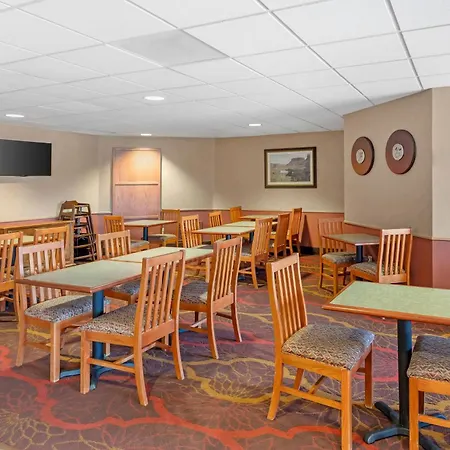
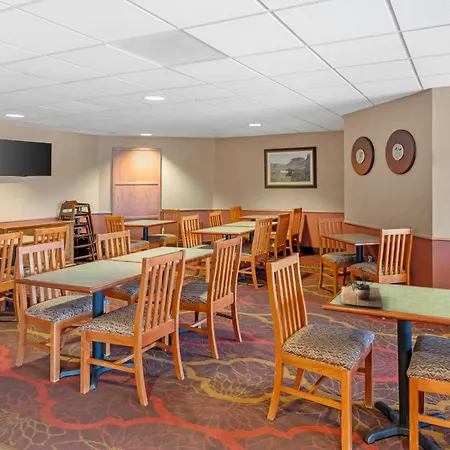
+ succulent plant (362, 283)
